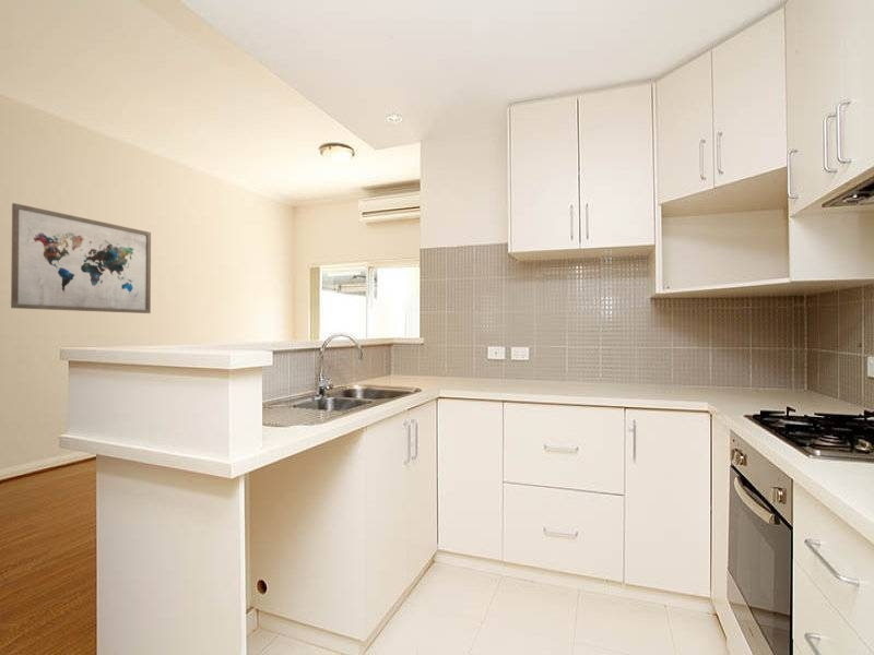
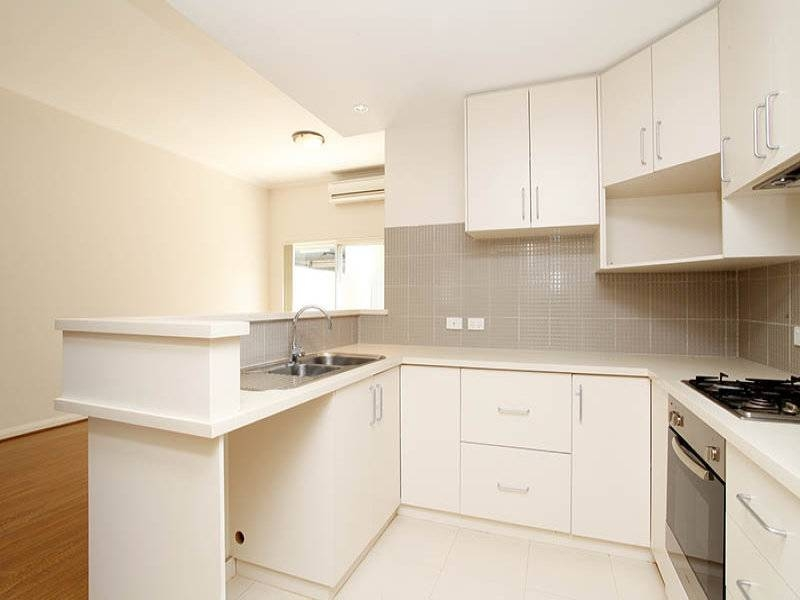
- wall art (90, 265)
